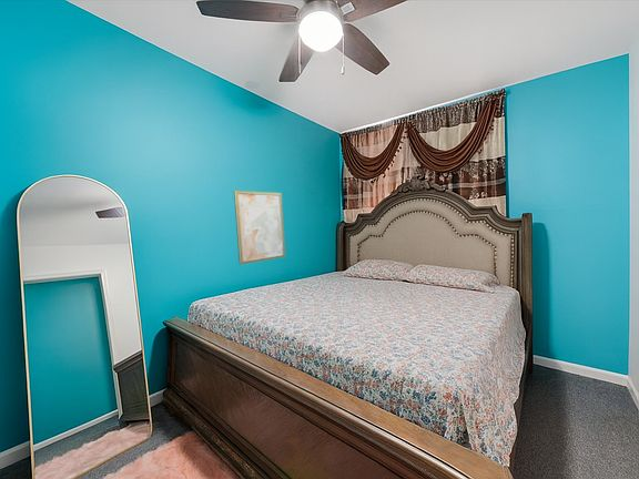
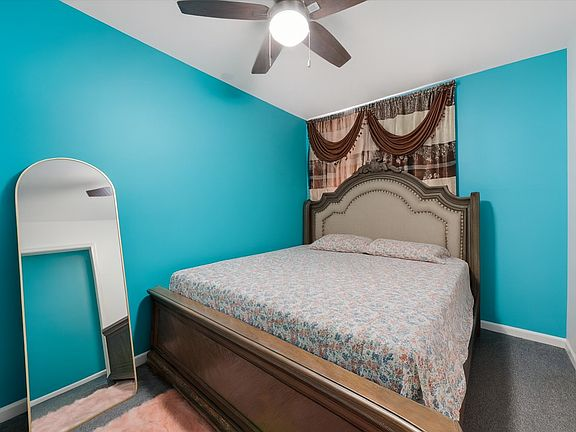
- wall art (262, 226)
